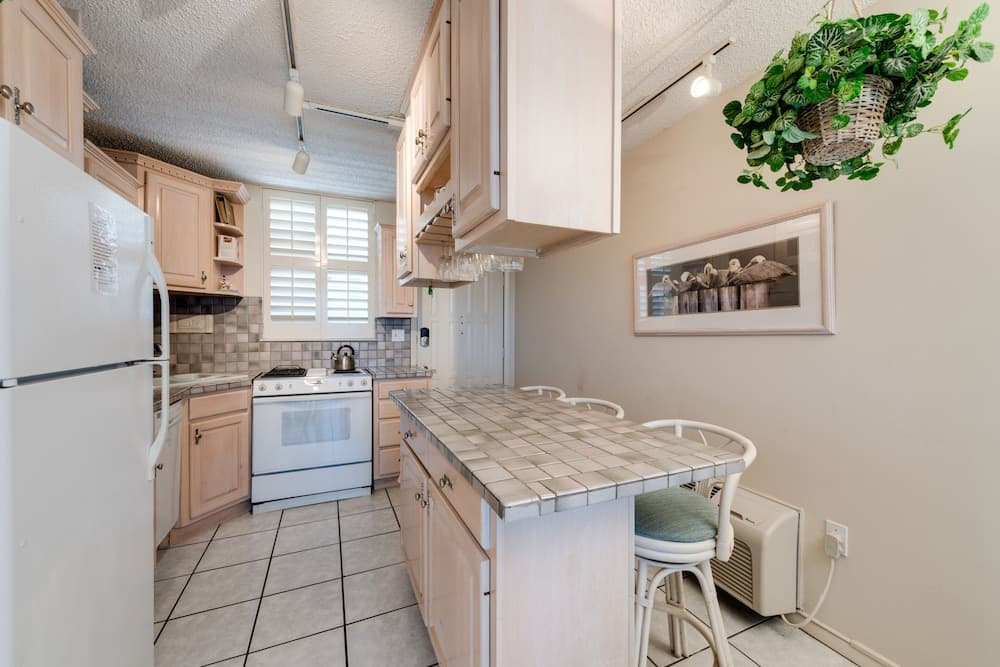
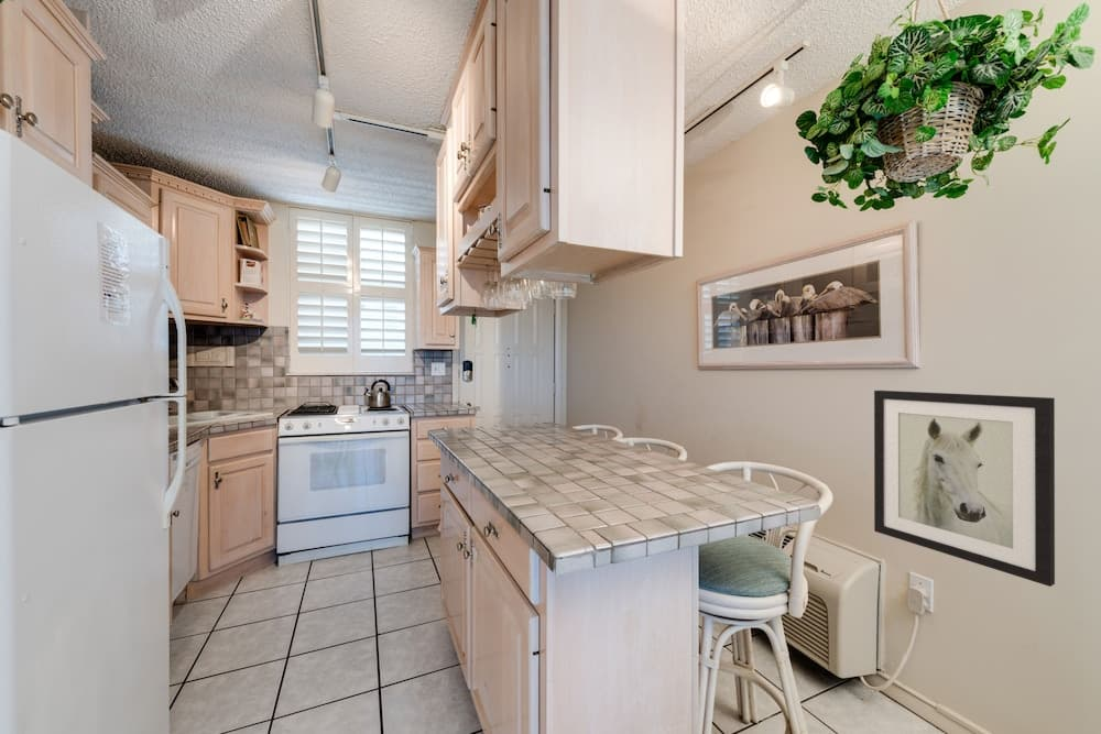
+ wall art (951, 473)
